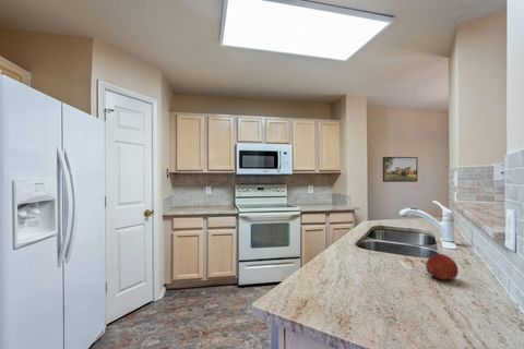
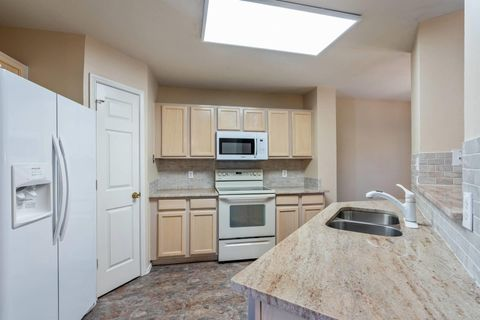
- fruit (441, 266)
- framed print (400, 169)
